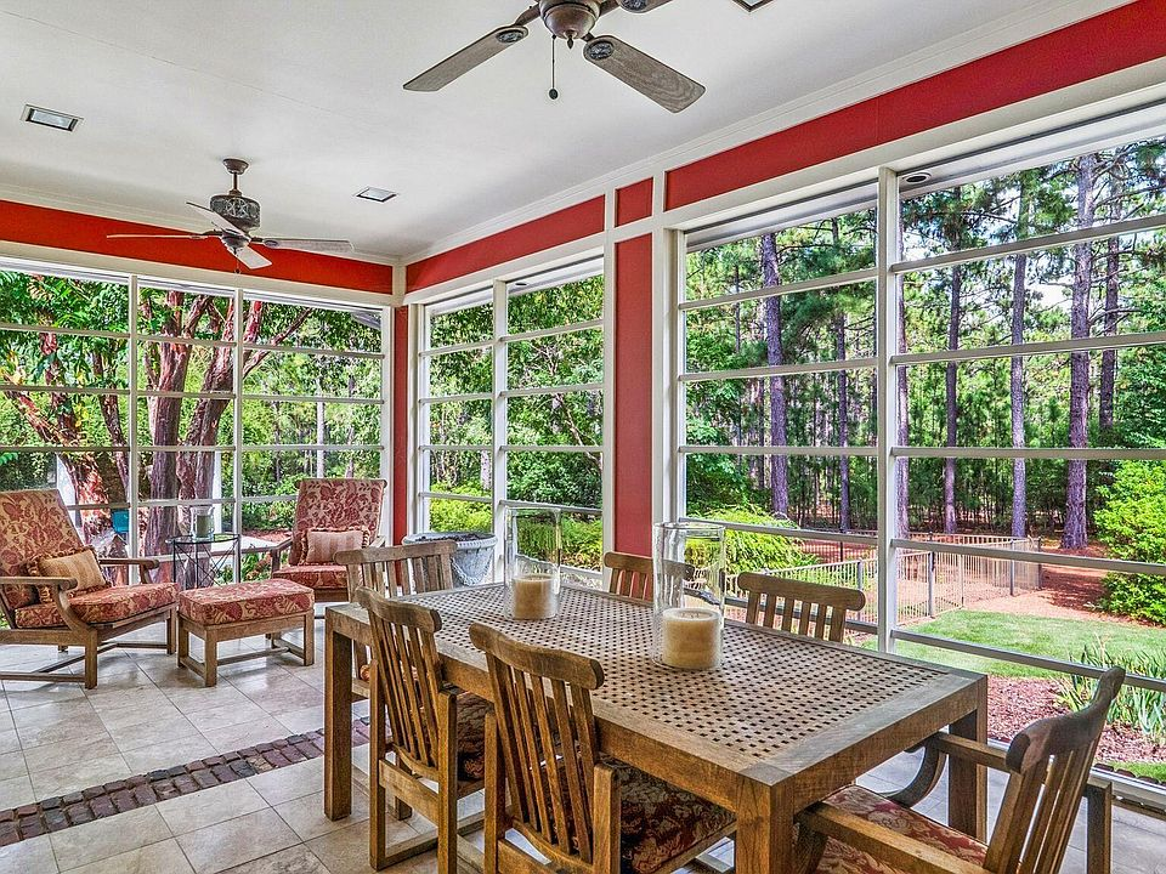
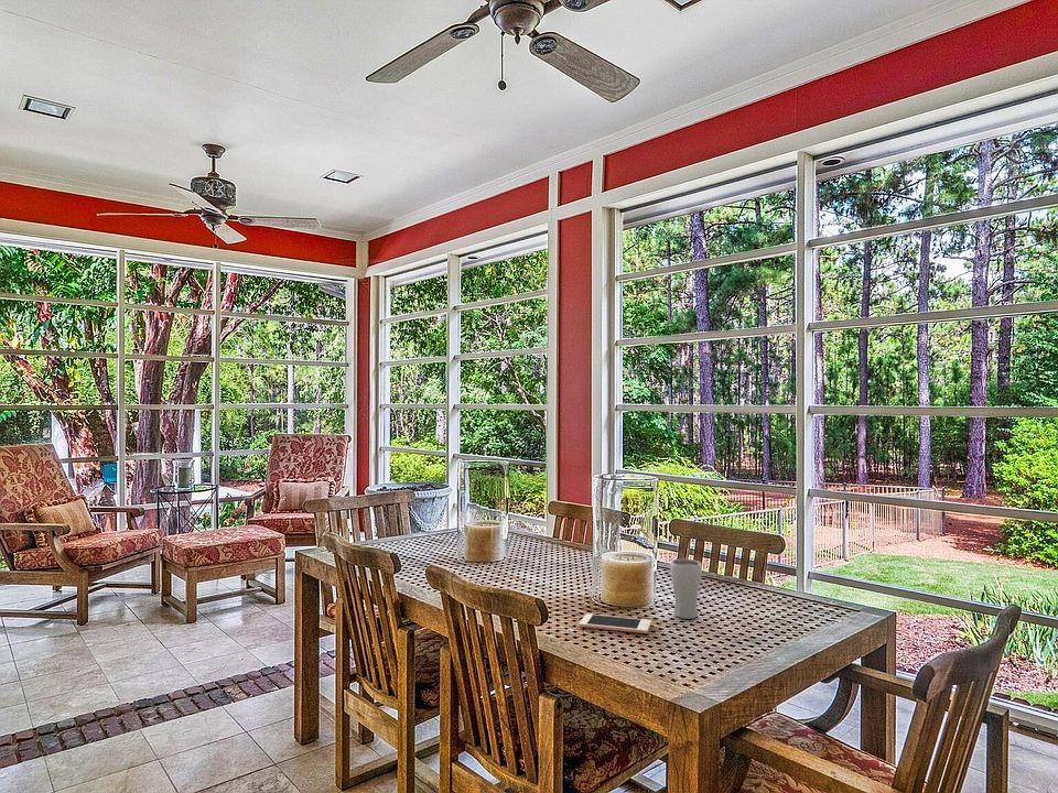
+ cell phone (615, 623)
+ drinking glass (685, 588)
